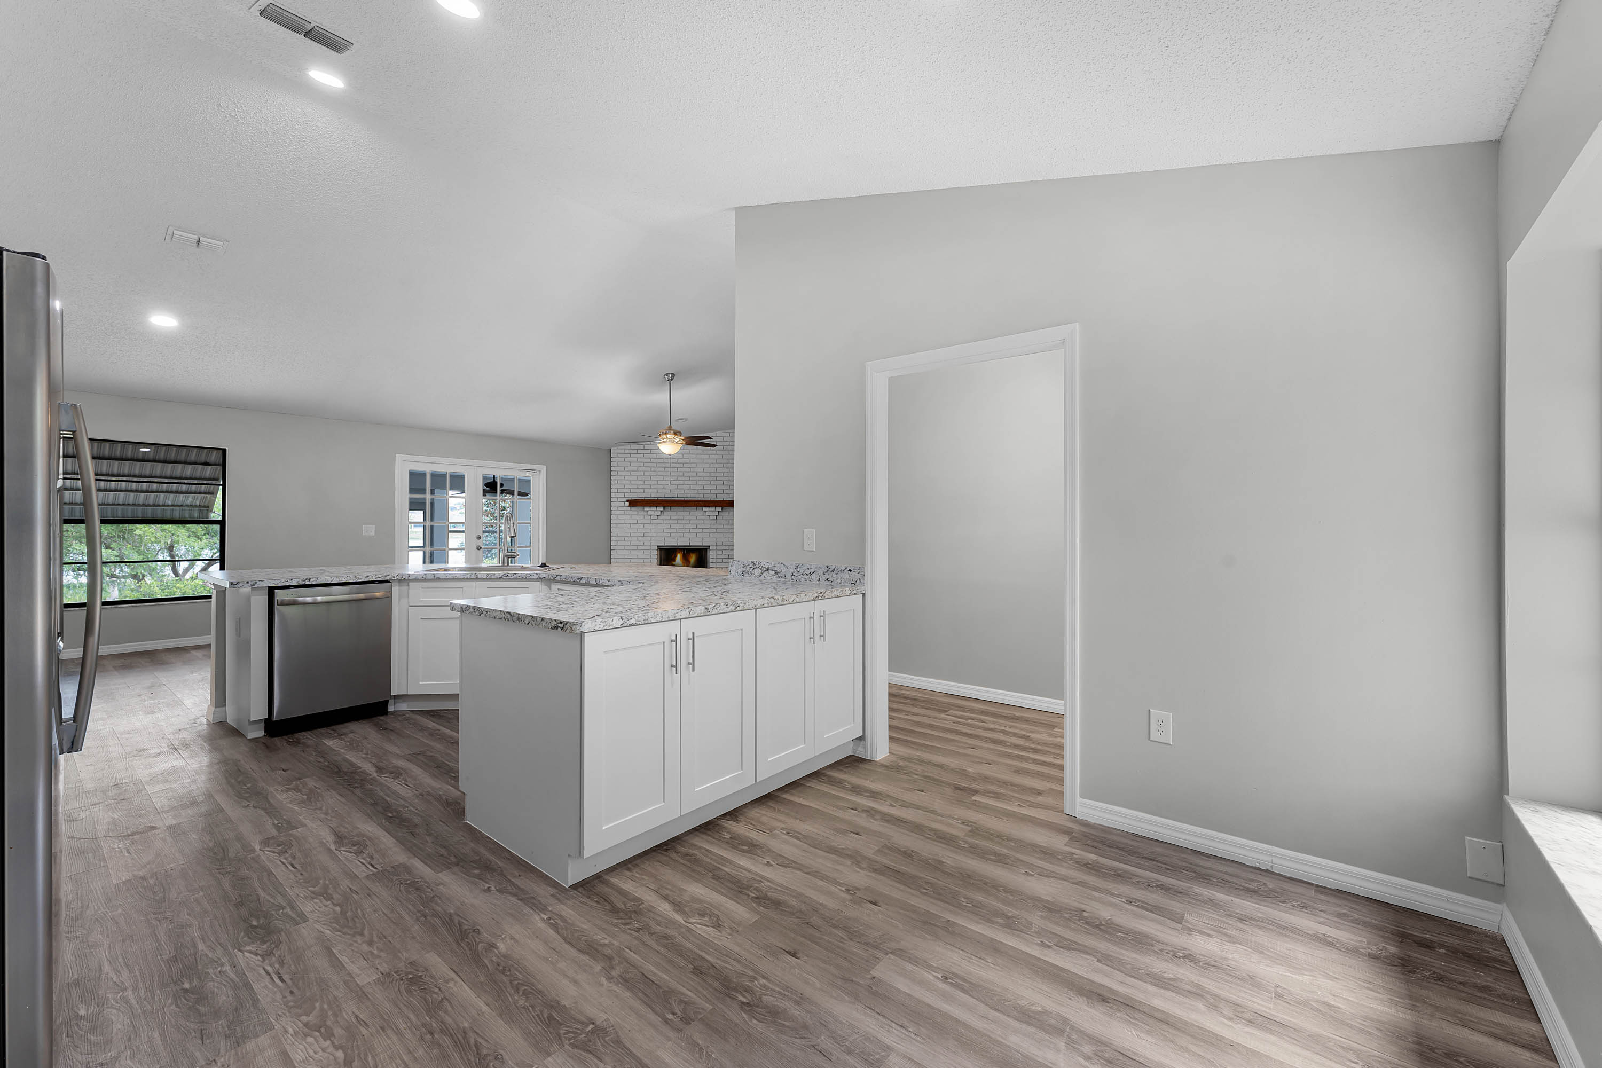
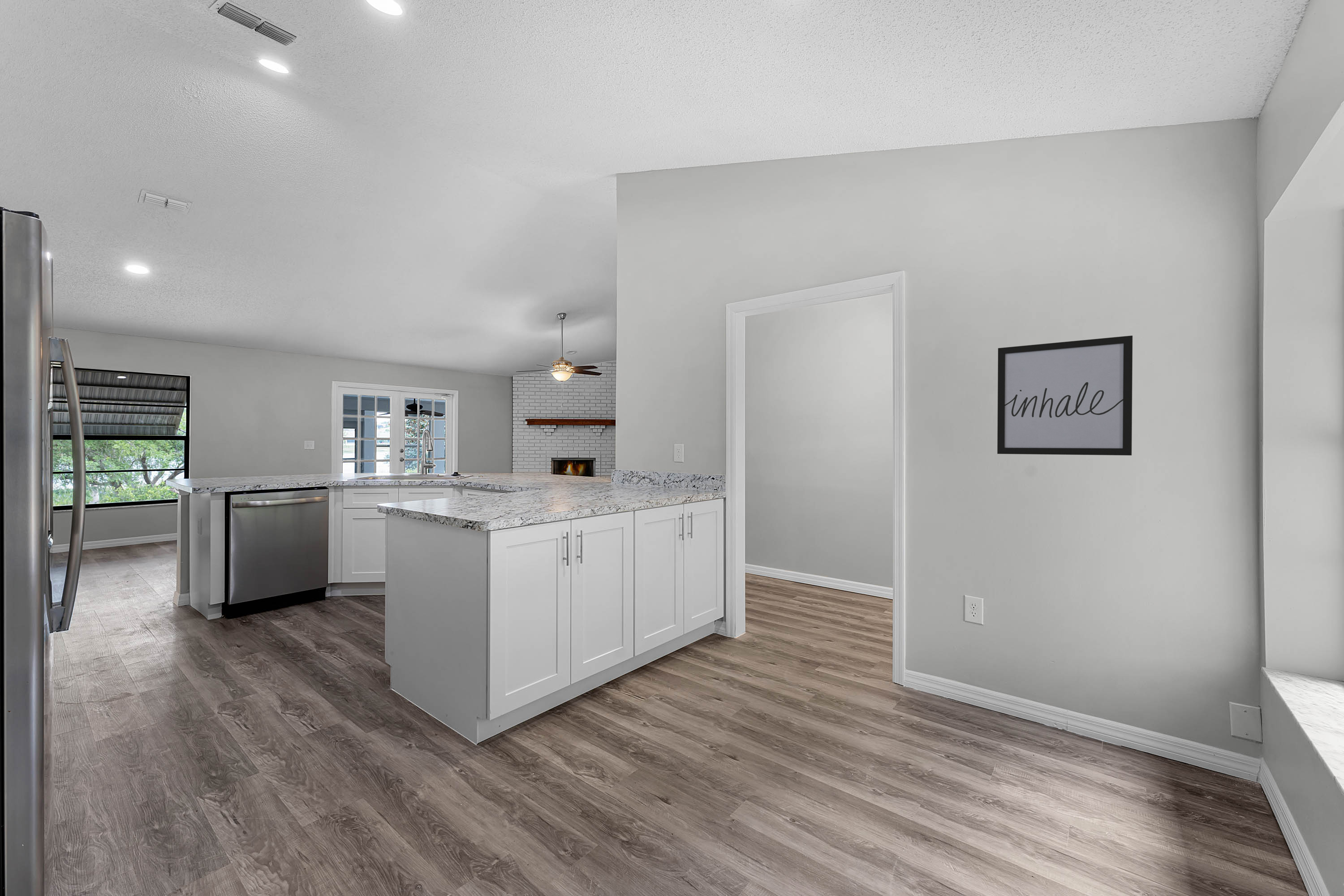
+ wall art (1061, 398)
